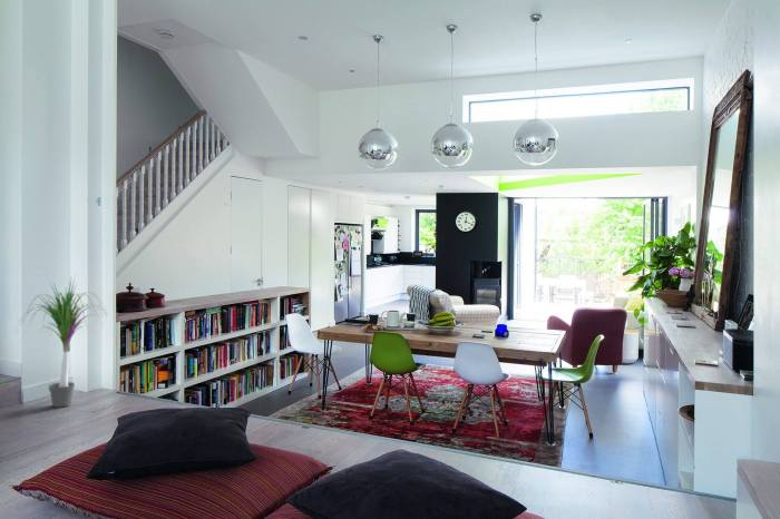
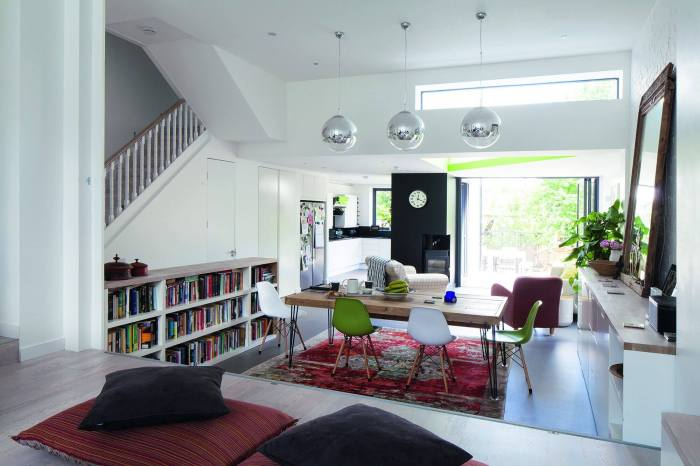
- potted plant (66, 339)
